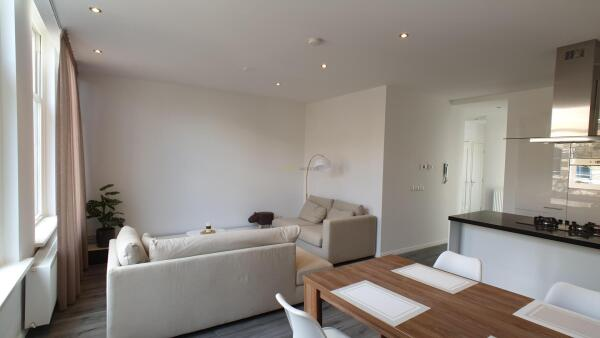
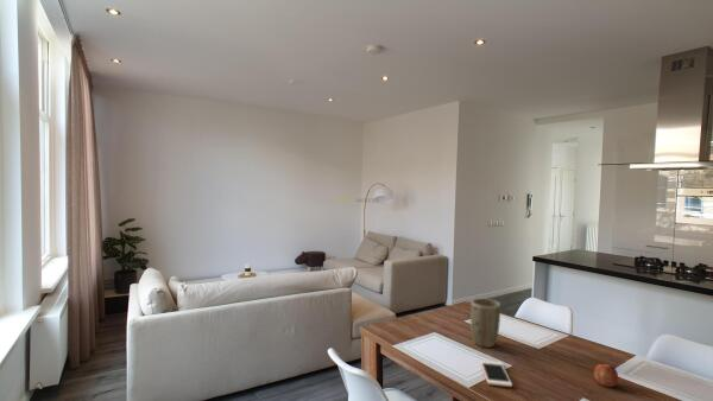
+ plant pot (485, 323)
+ cell phone (494, 373)
+ fruit (605, 374)
